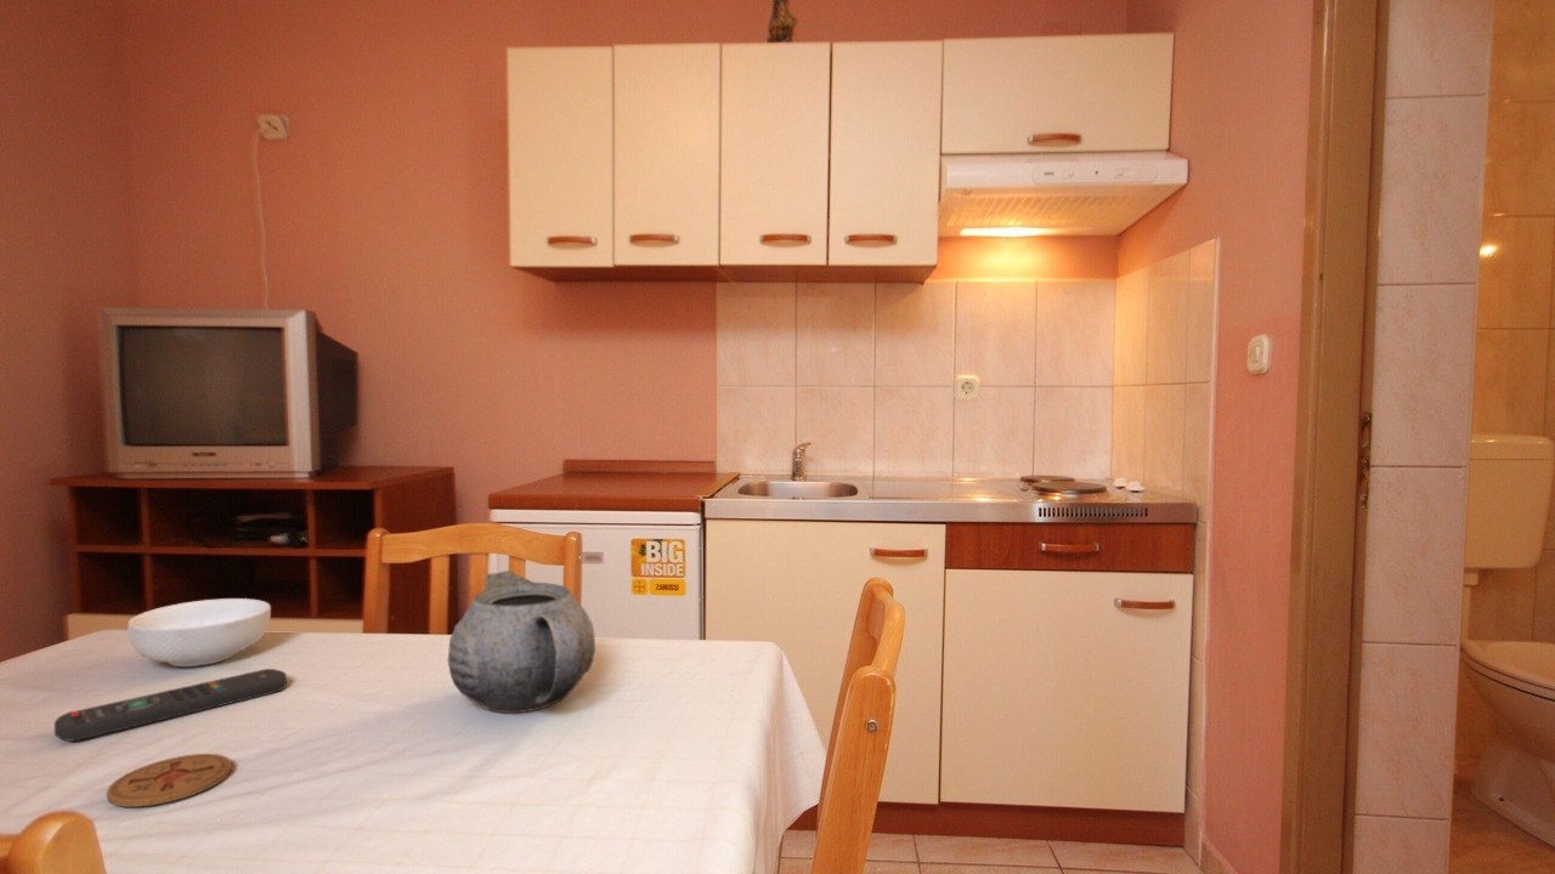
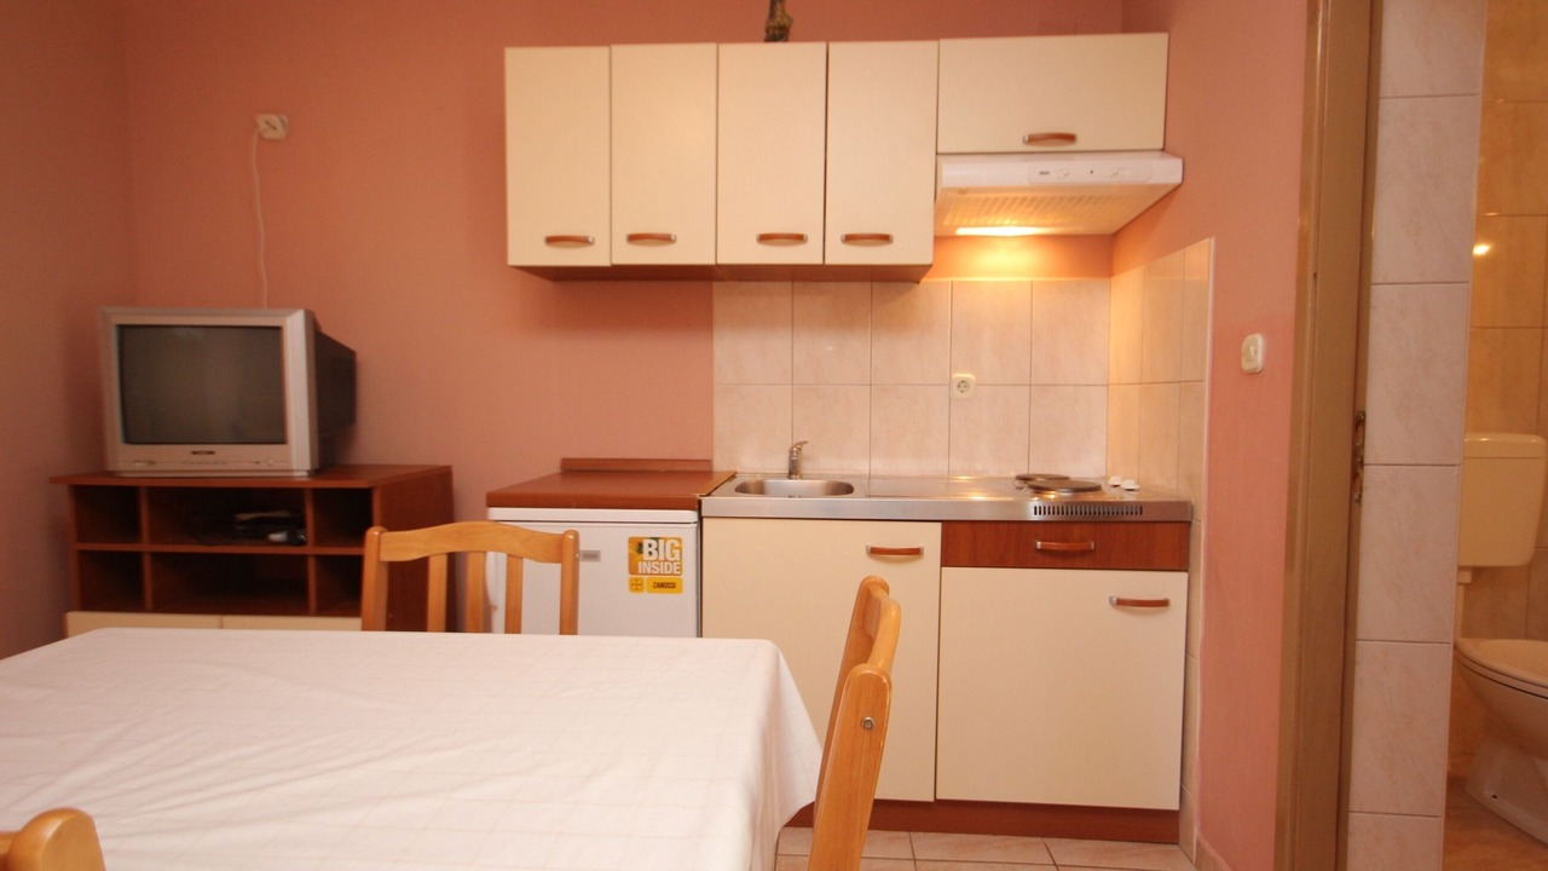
- remote control (180, 700)
- teapot (528, 643)
- coaster (171, 778)
- cereal bowl (203, 635)
